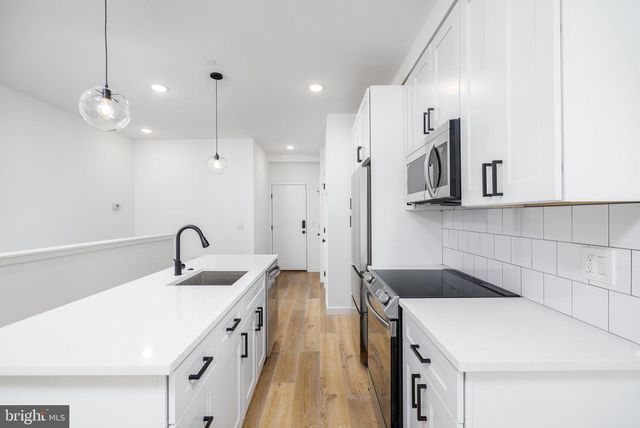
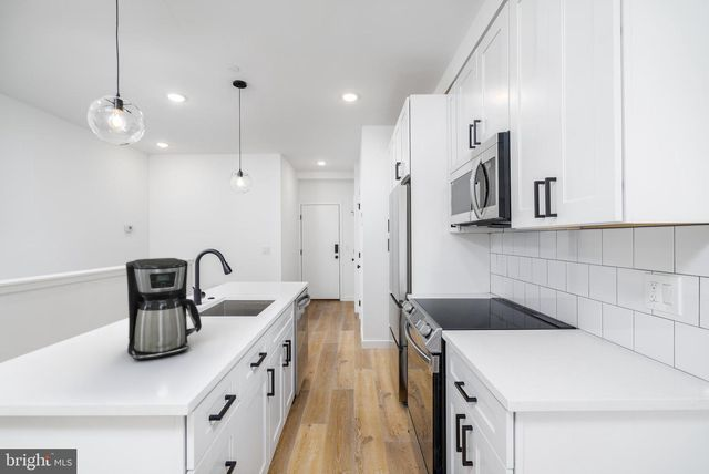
+ coffee maker (165, 301)
